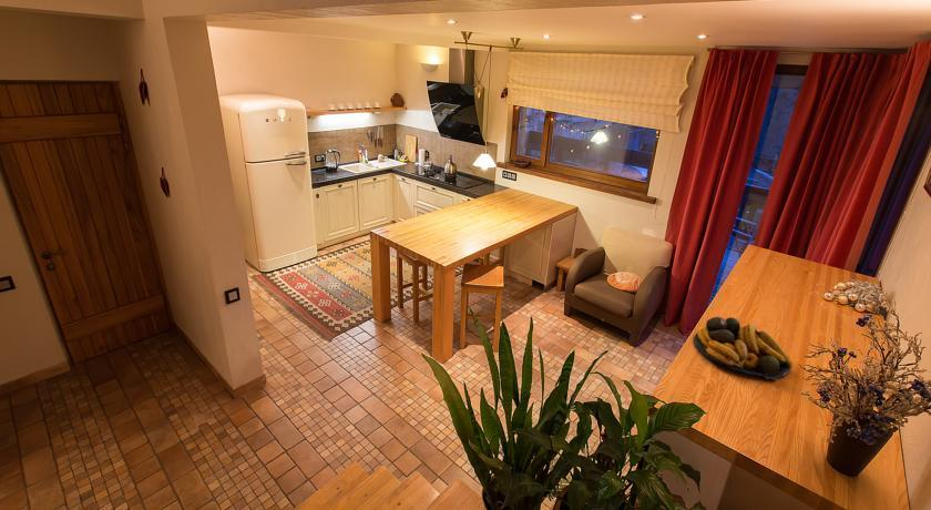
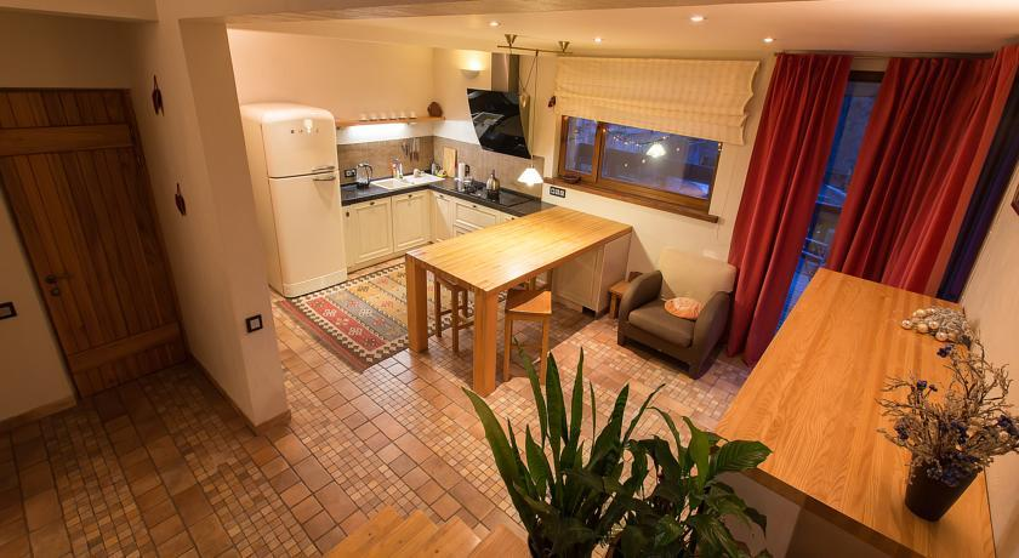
- fruit bowl (743, 339)
